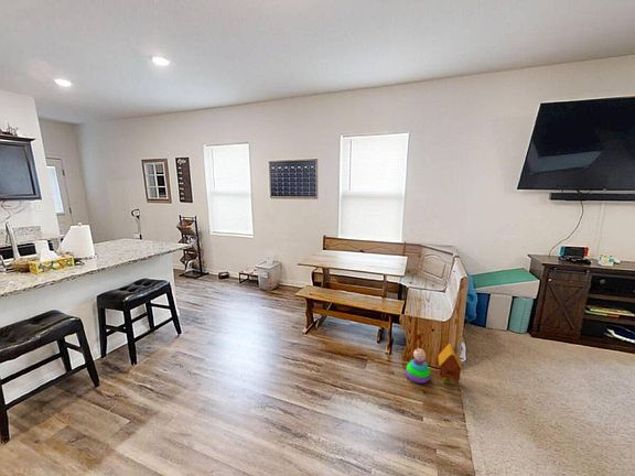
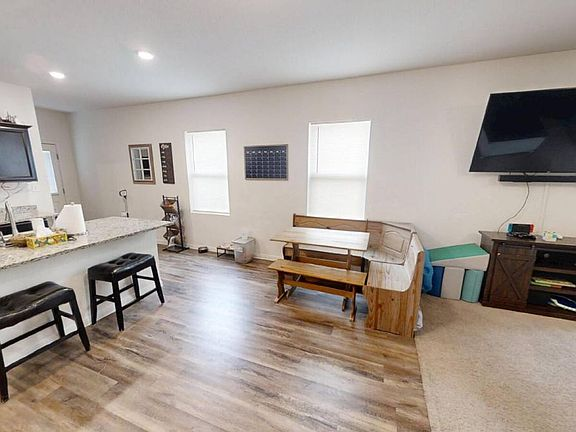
- stacking toy (418, 363)
- toy house (450, 364)
